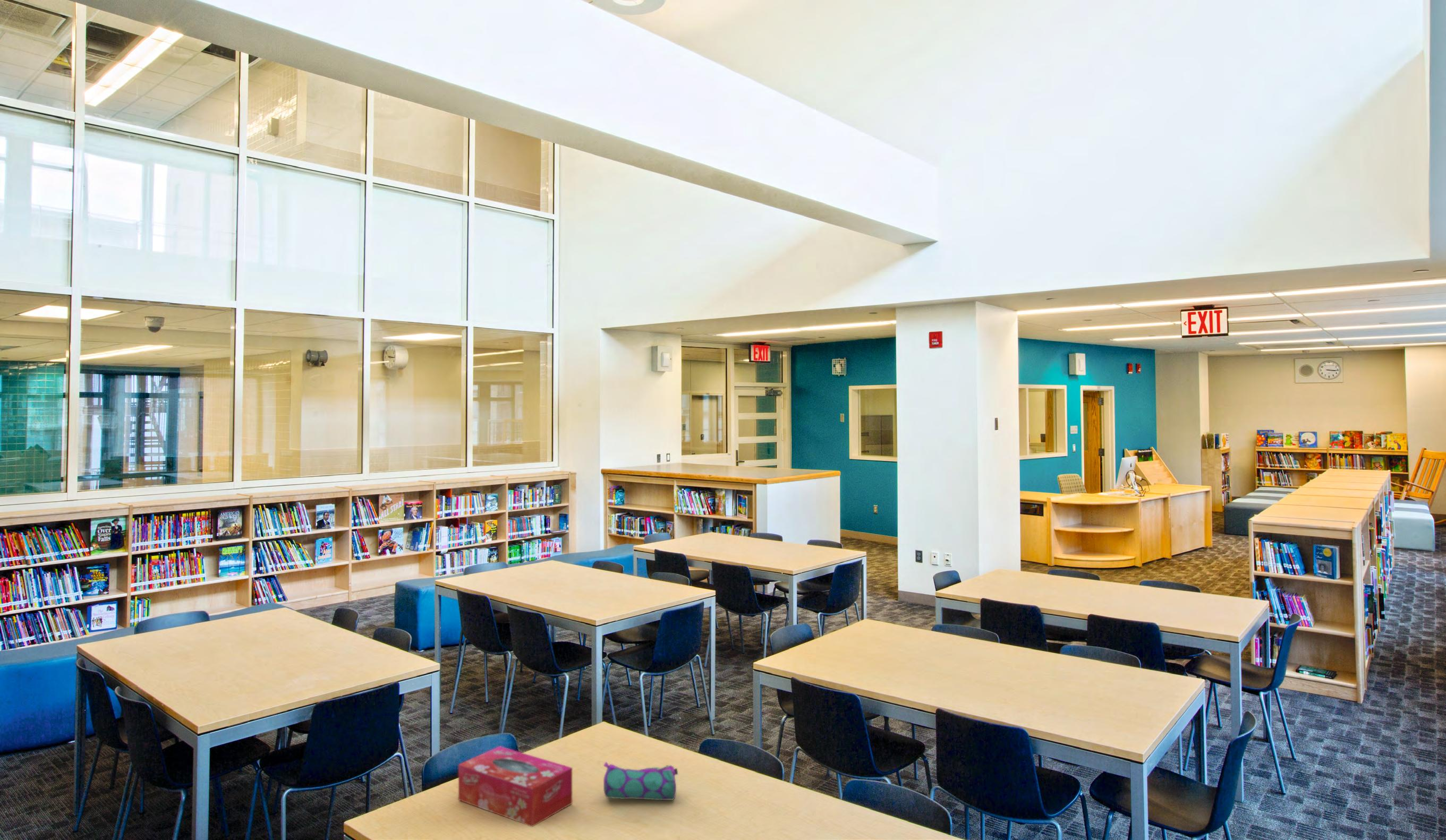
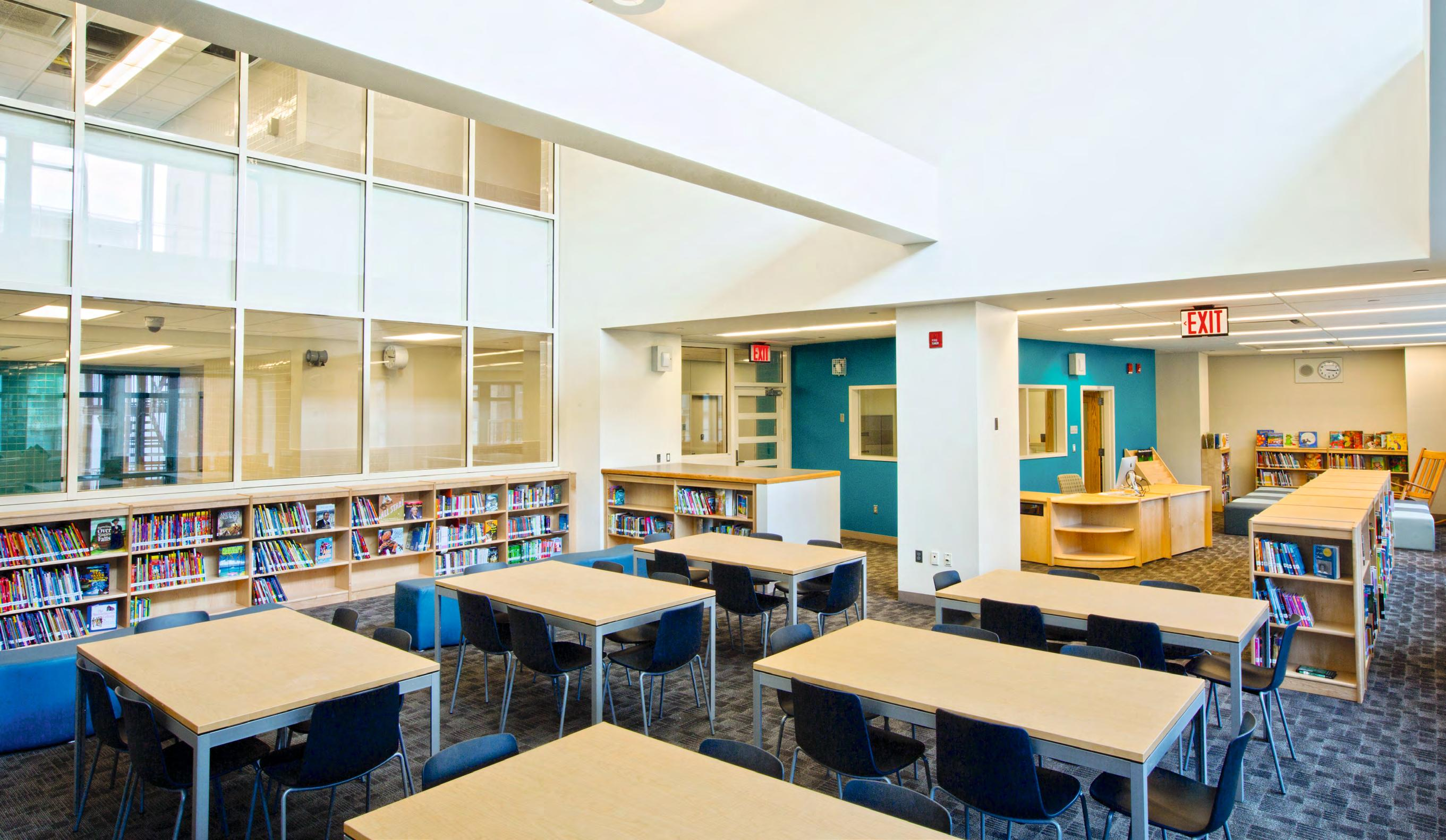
- tissue box (515, 784)
- pencil case (640, 781)
